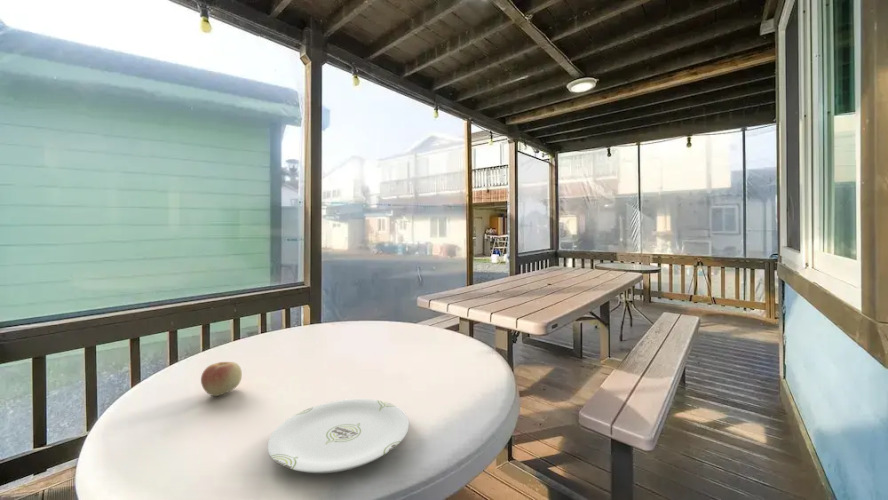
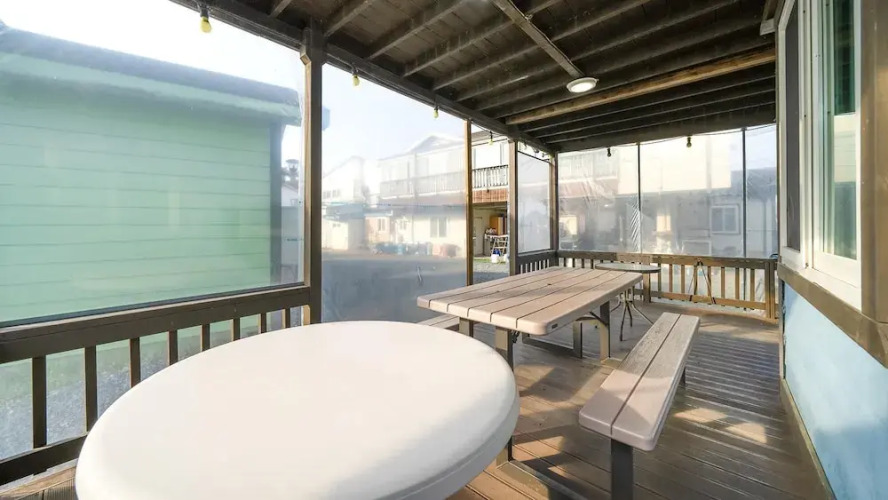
- plate (342, 433)
- apple (222, 377)
